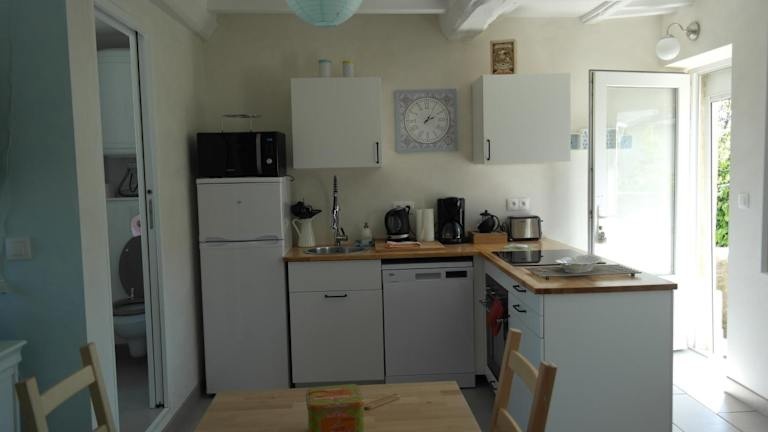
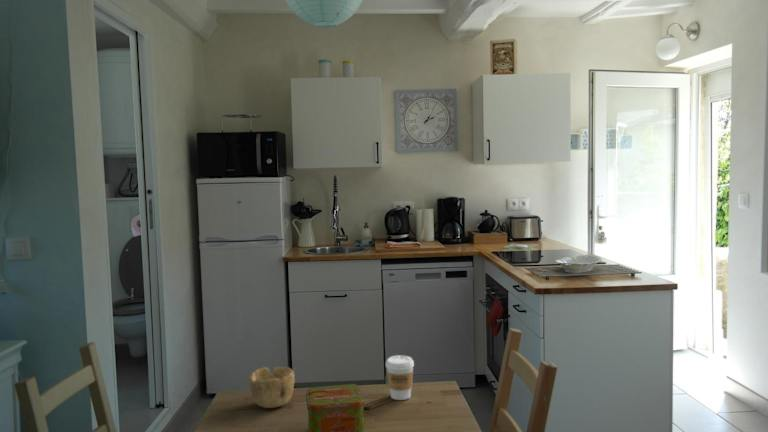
+ bowl (271, 388)
+ coffee cup (400, 377)
